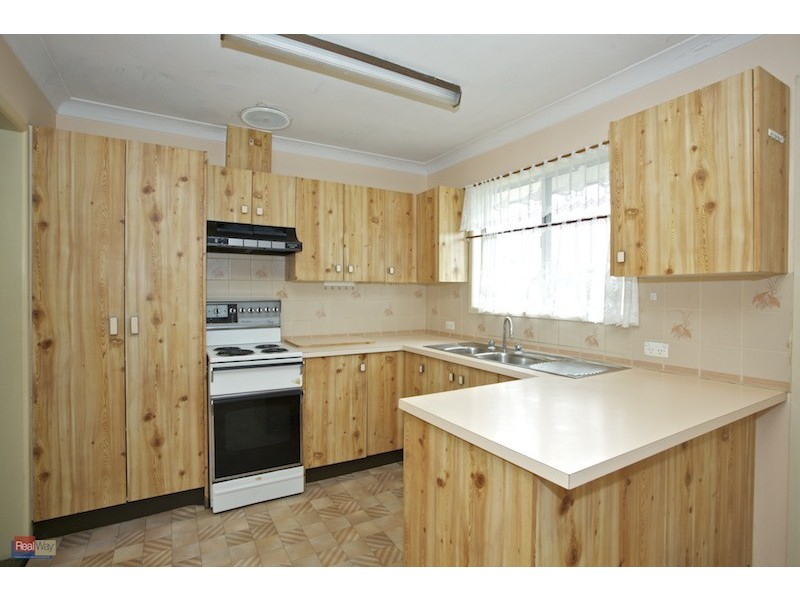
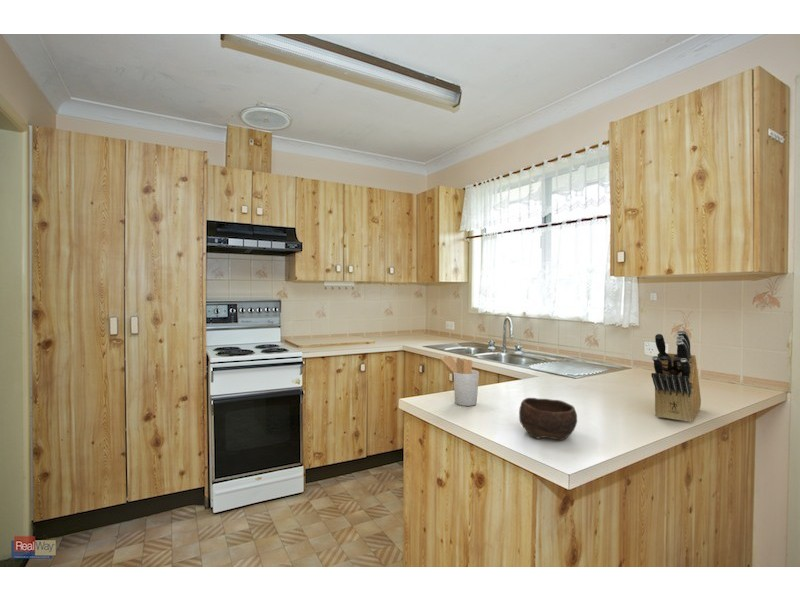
+ utensil holder (459, 378)
+ knife block (677, 371)
+ bowl (547, 418)
